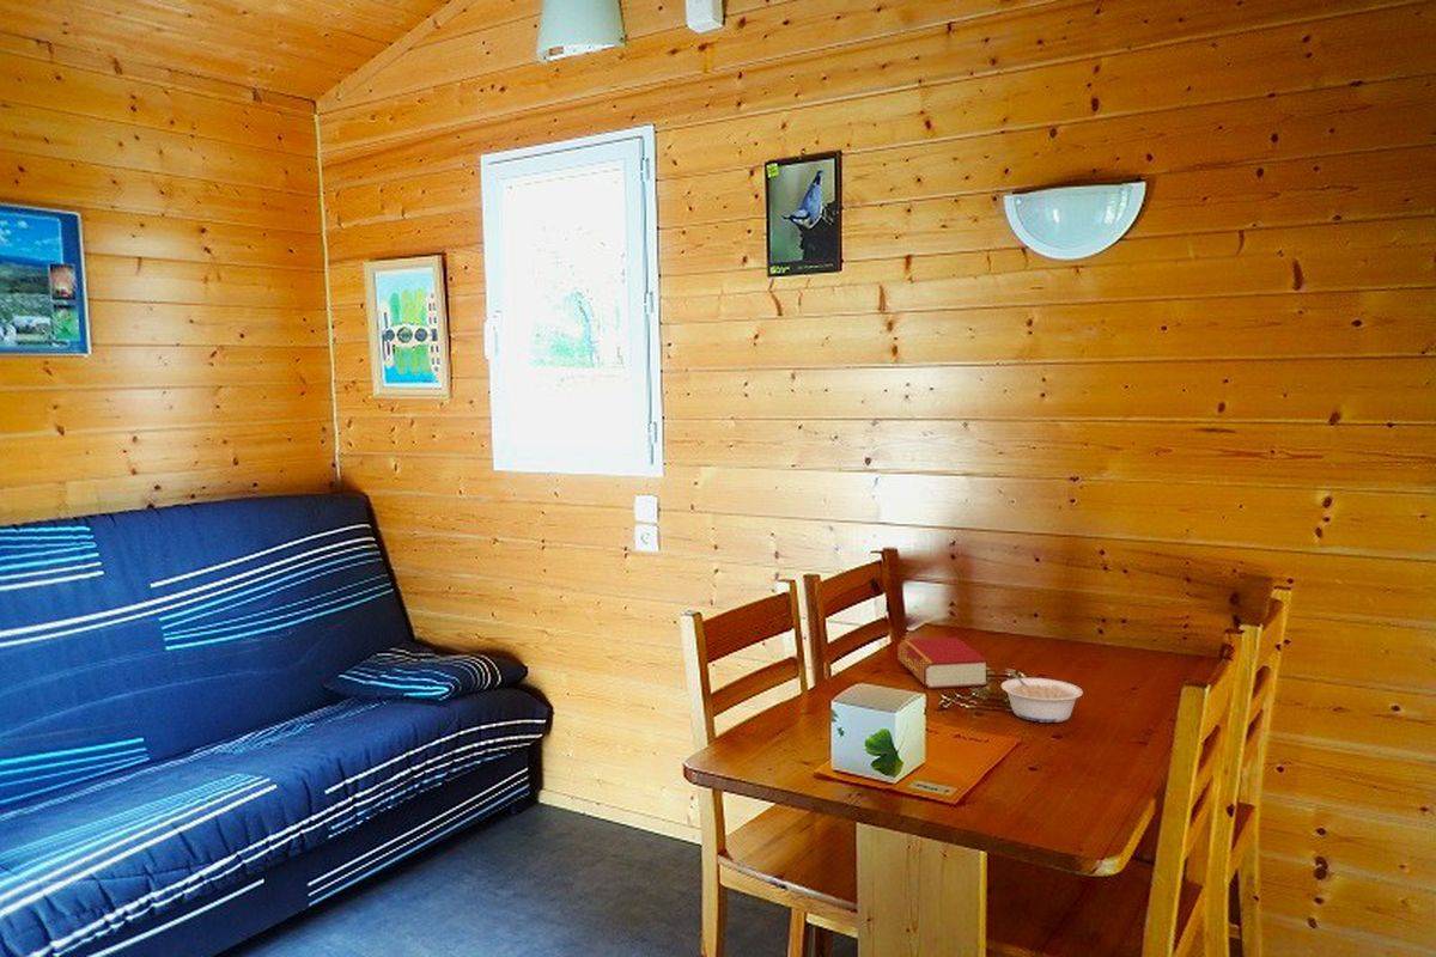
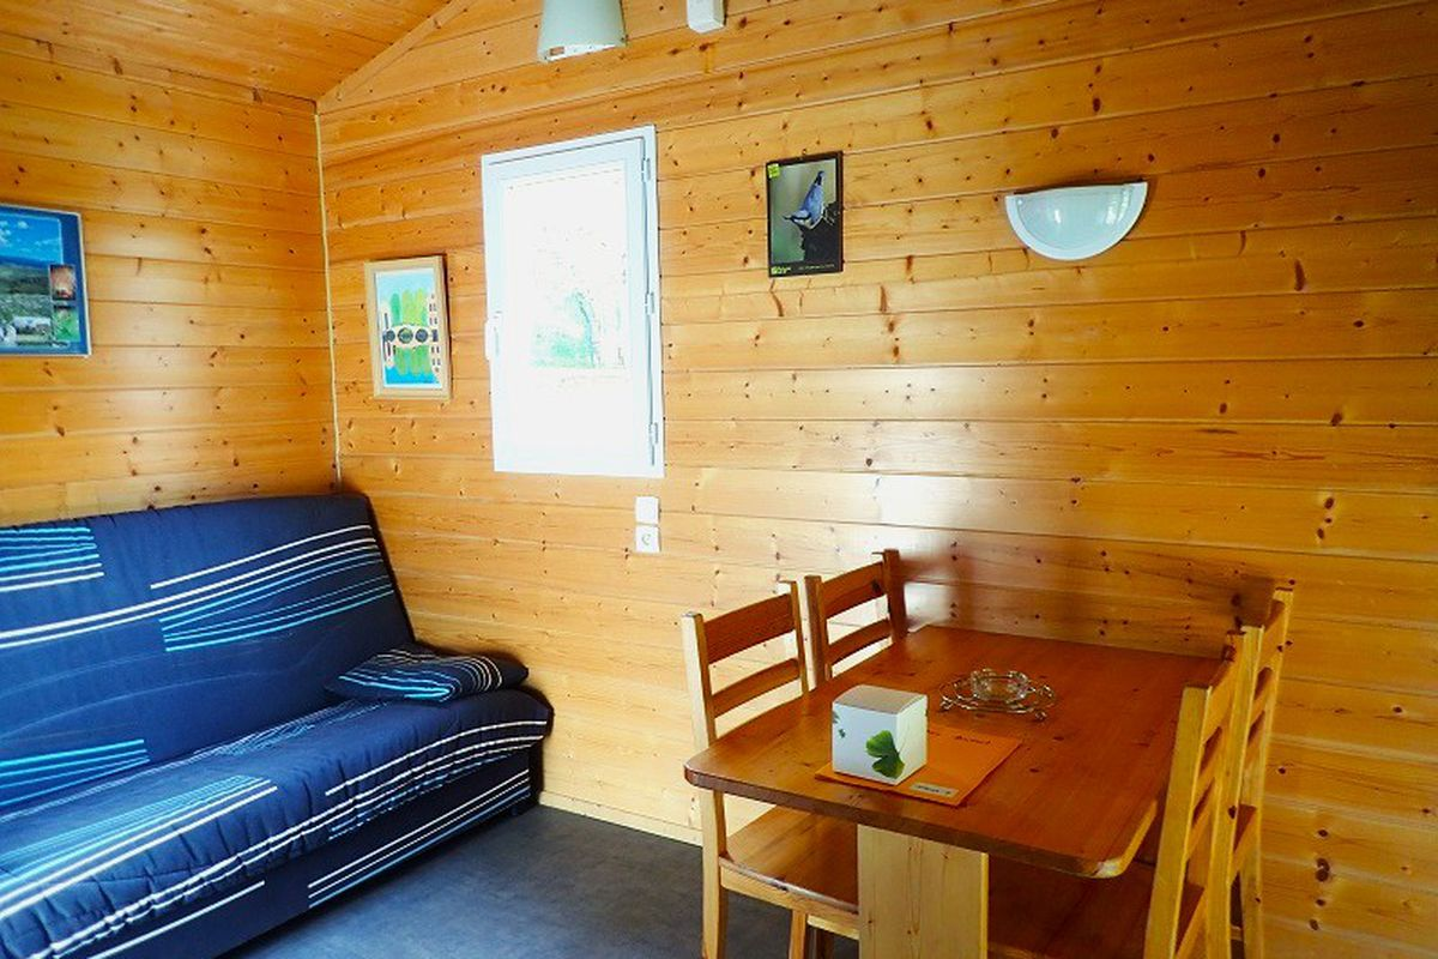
- legume (1038, 697)
- book (941, 662)
